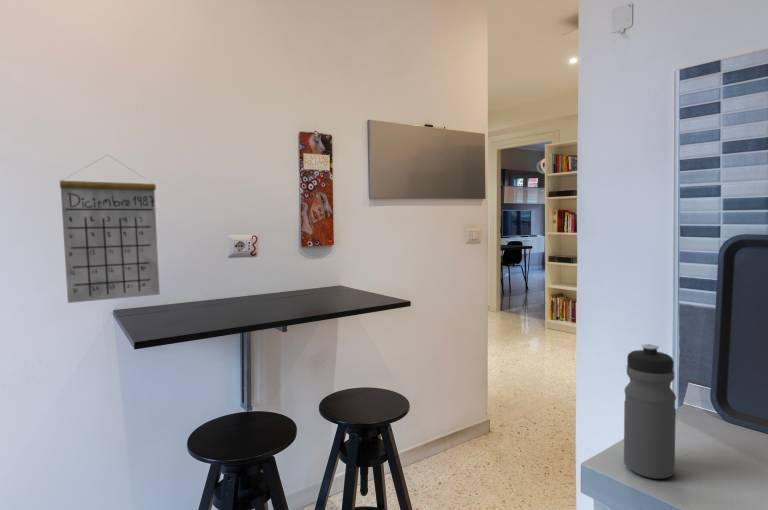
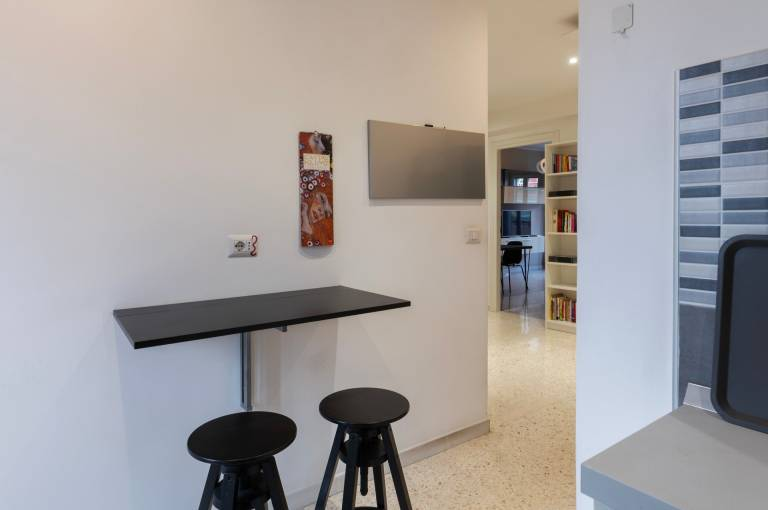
- water bottle (649, 407)
- calendar (112, 227)
